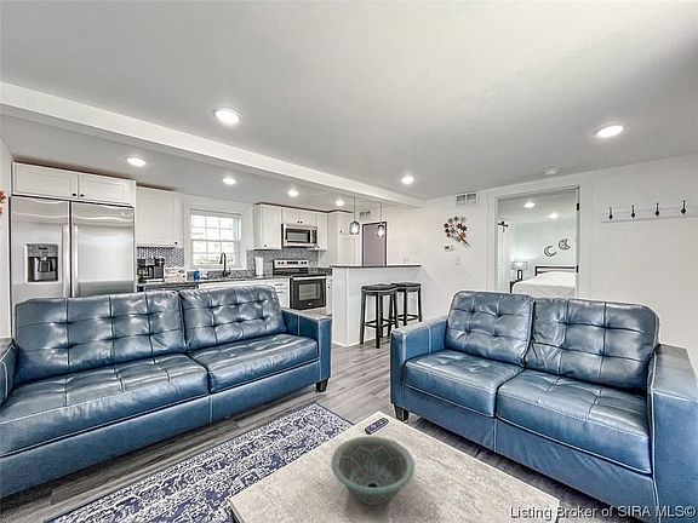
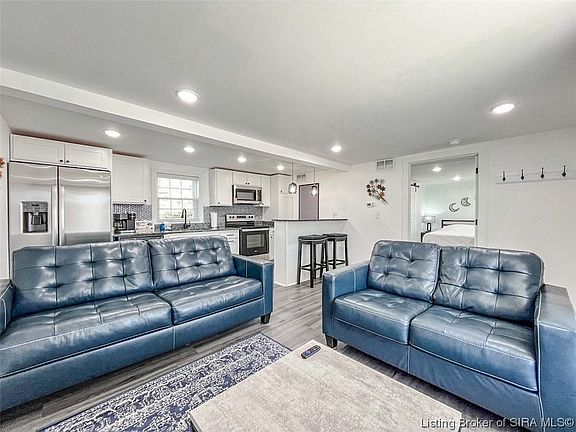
- decorative bowl (372, 475)
